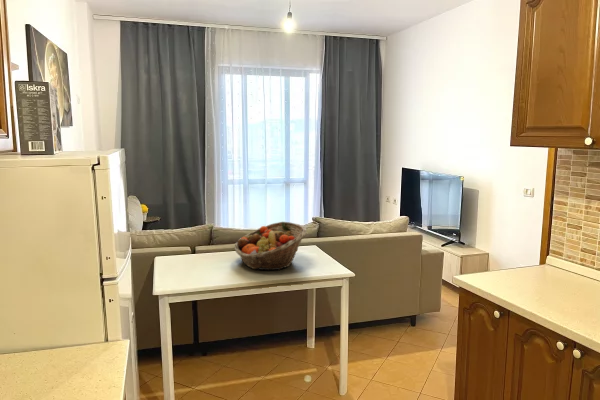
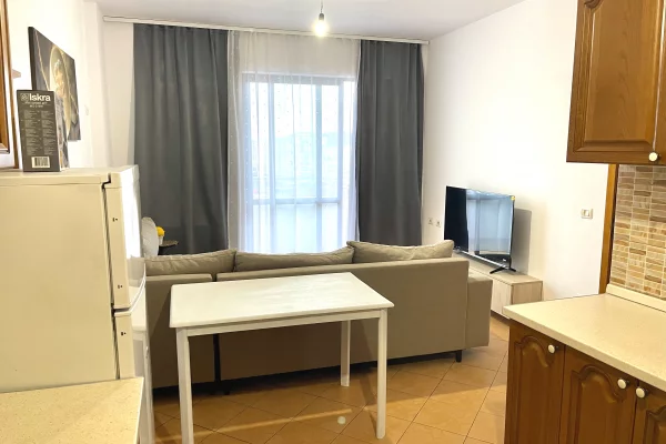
- fruit basket (270, 244)
